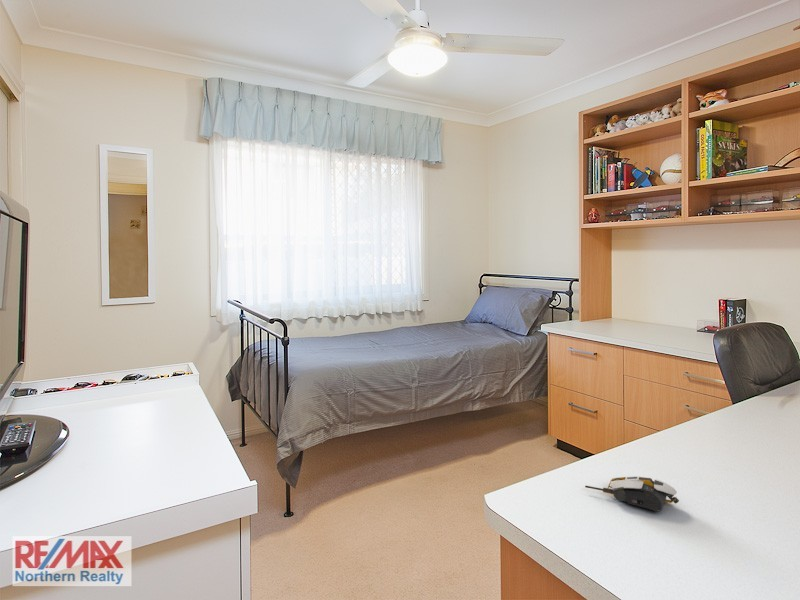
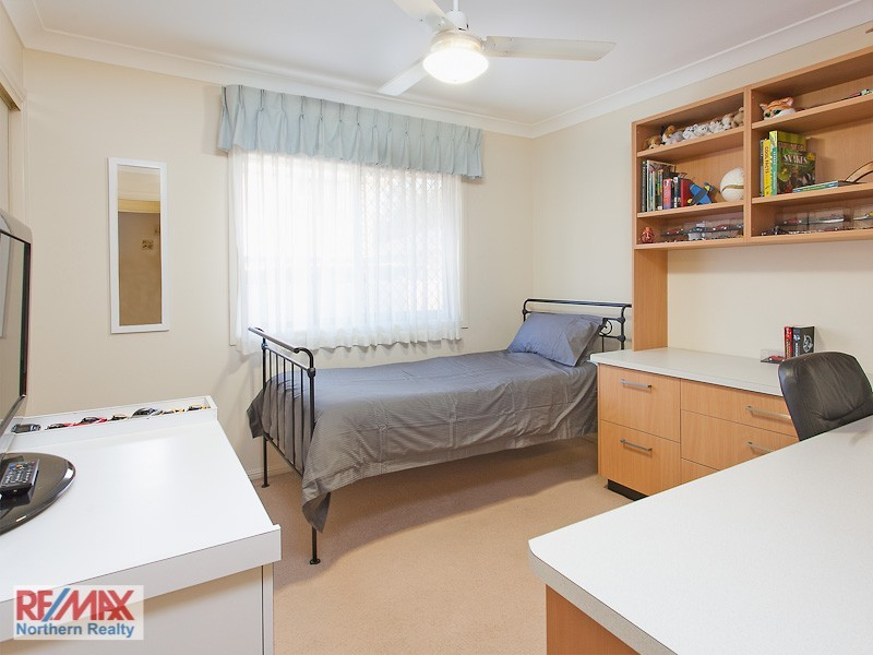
- computer mouse (630, 487)
